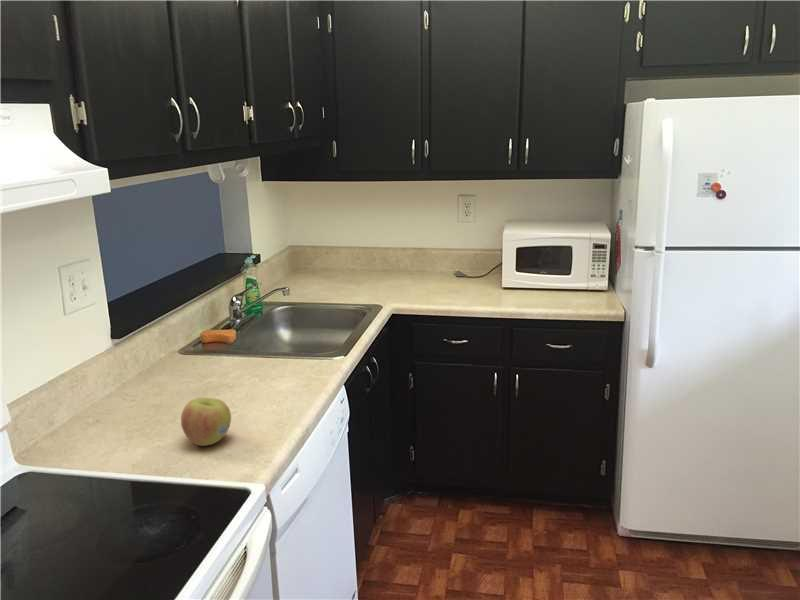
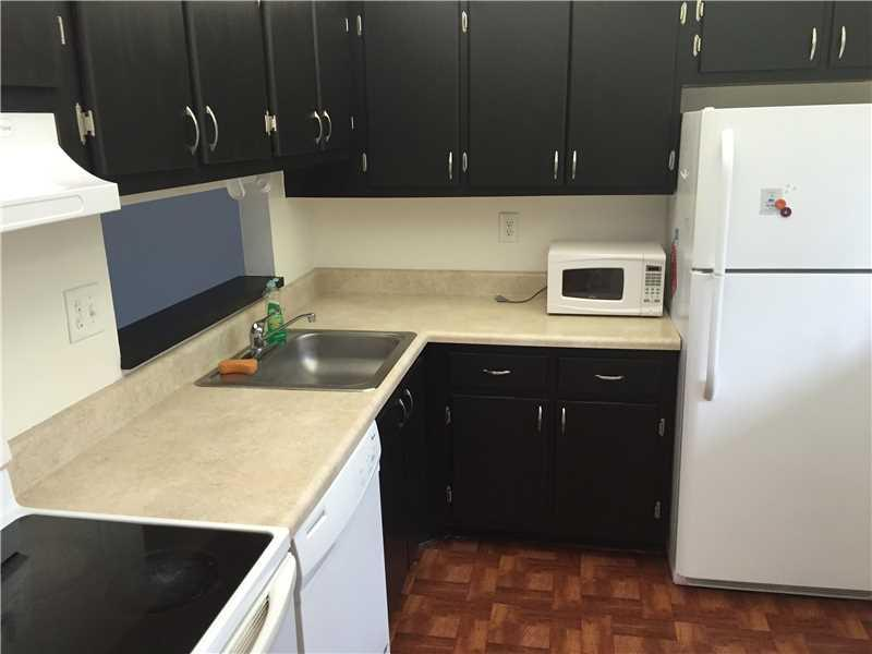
- apple (206, 421)
